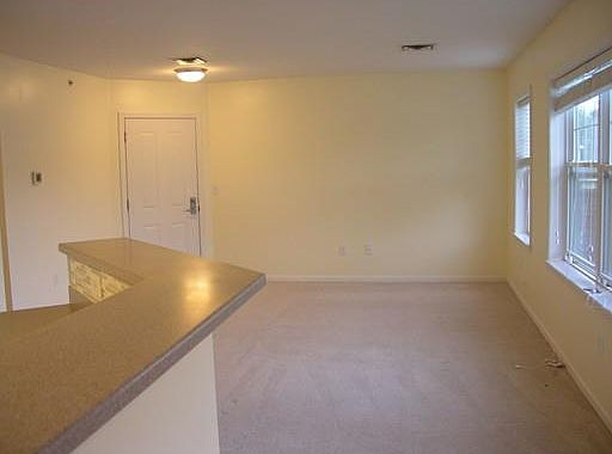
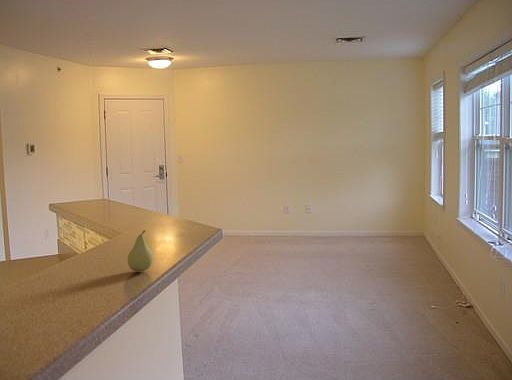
+ fruit (140, 249)
